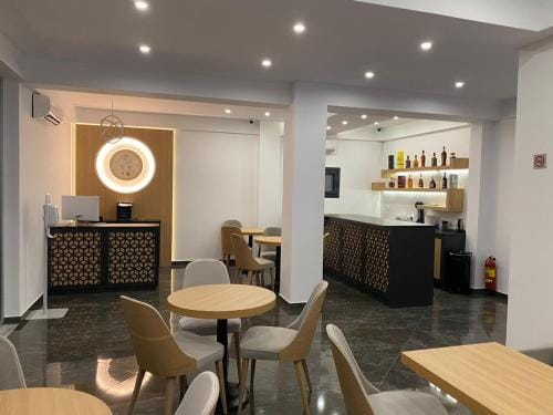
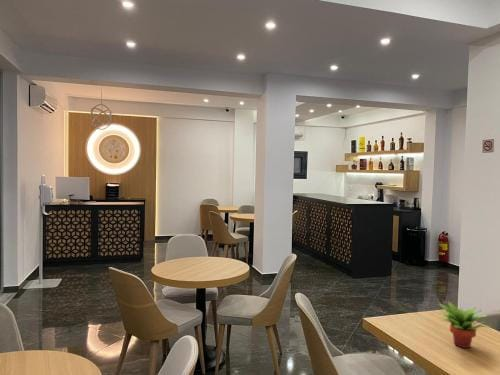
+ succulent plant (461, 324)
